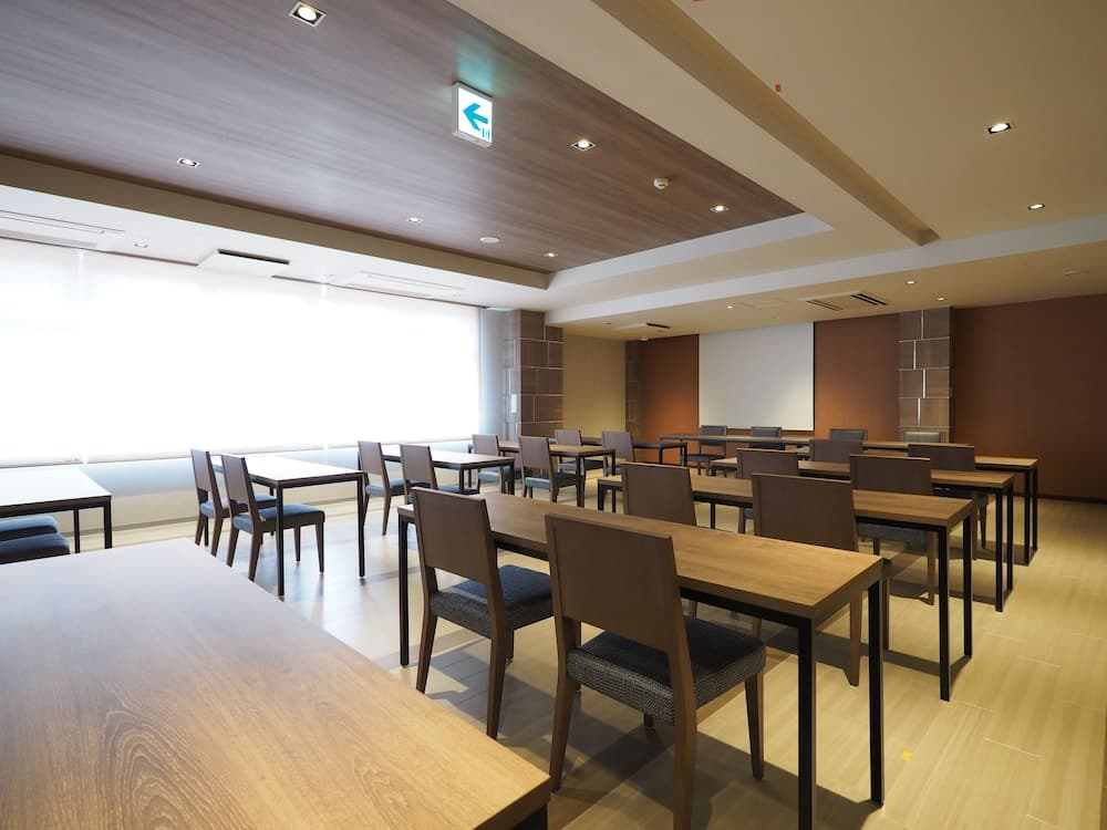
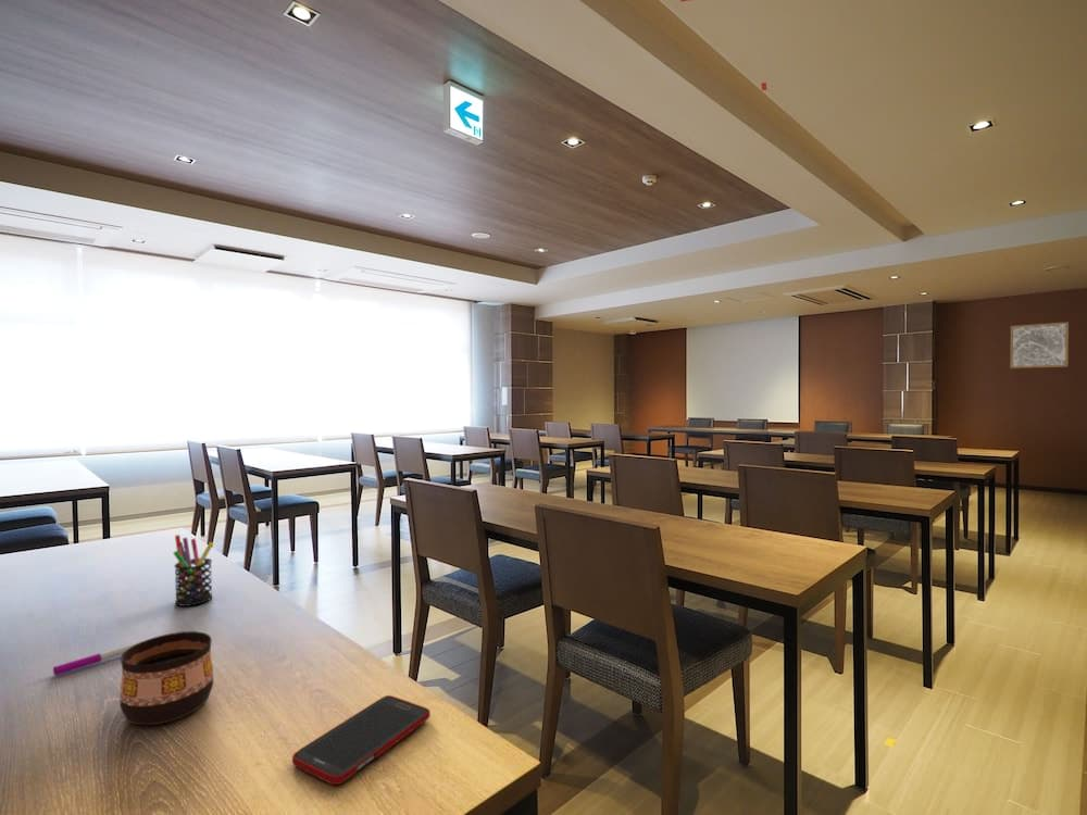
+ pen (114, 652)
+ pen holder (188, 568)
+ cup (172, 675)
+ wall art (1038, 346)
+ cell phone (365, 735)
